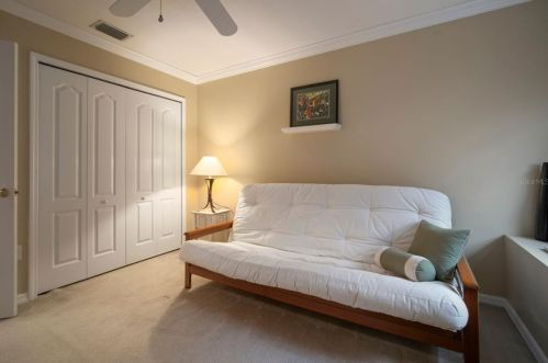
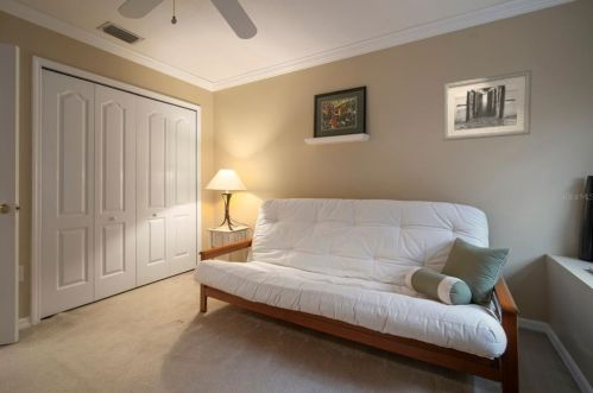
+ wall art (484, 107)
